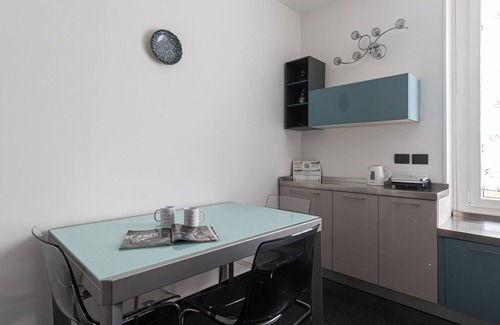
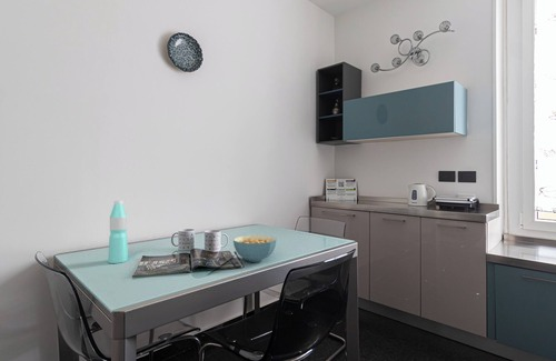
+ cereal bowl (255, 249)
+ water bottle (118, 230)
